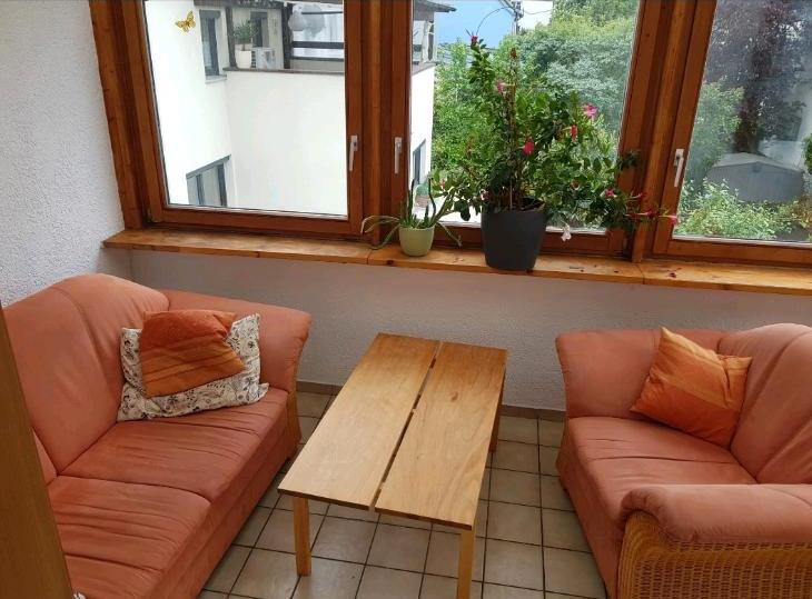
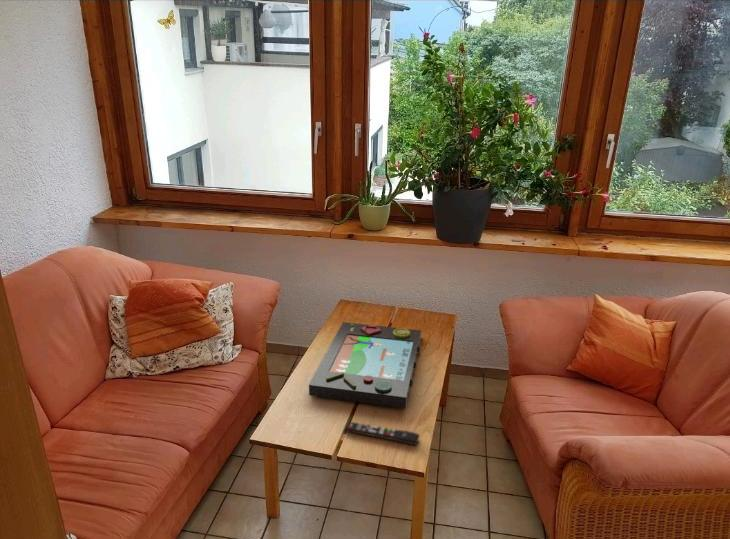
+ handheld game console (371, 358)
+ remote control (381, 432)
